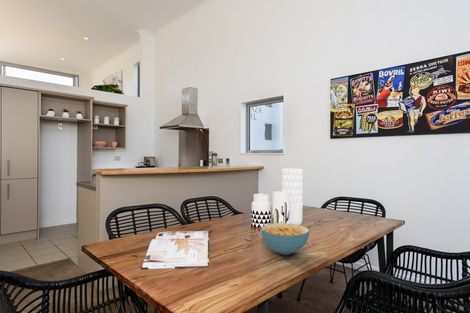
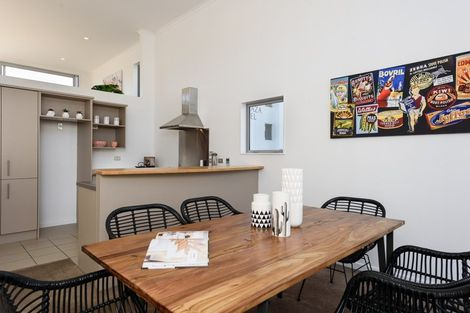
- cereal bowl (284, 240)
